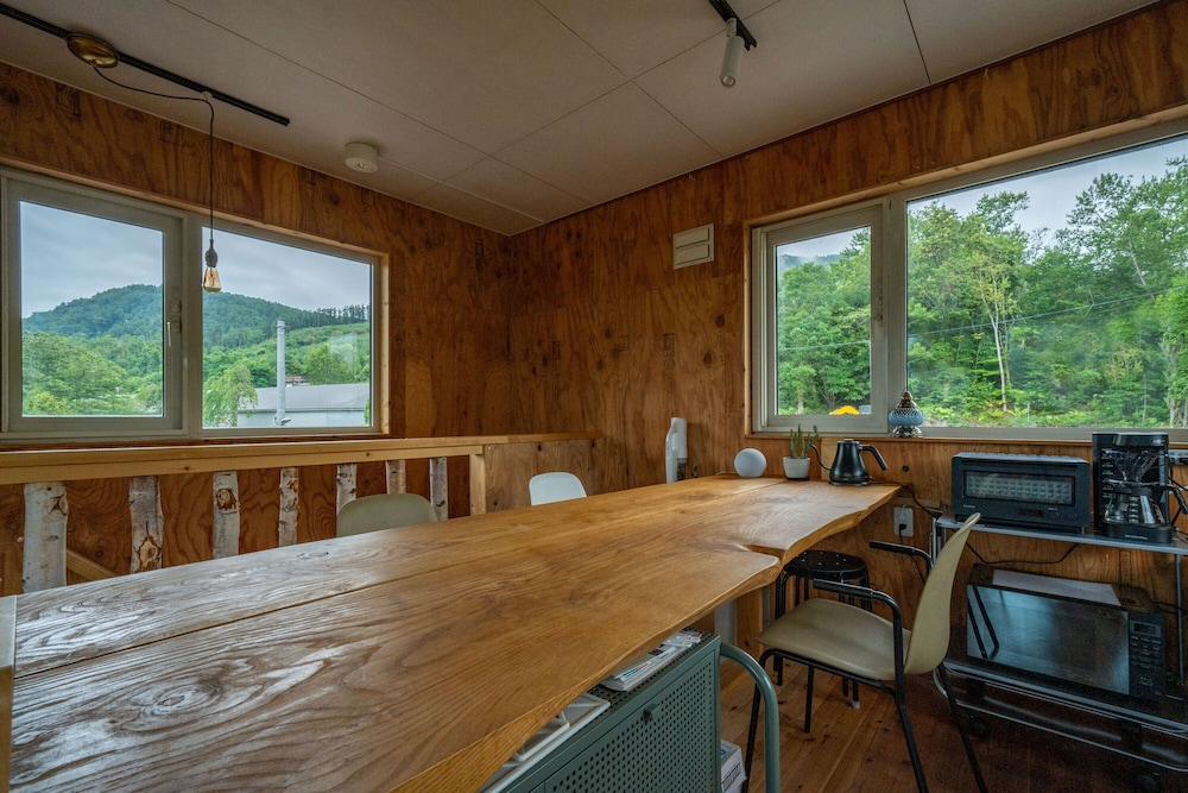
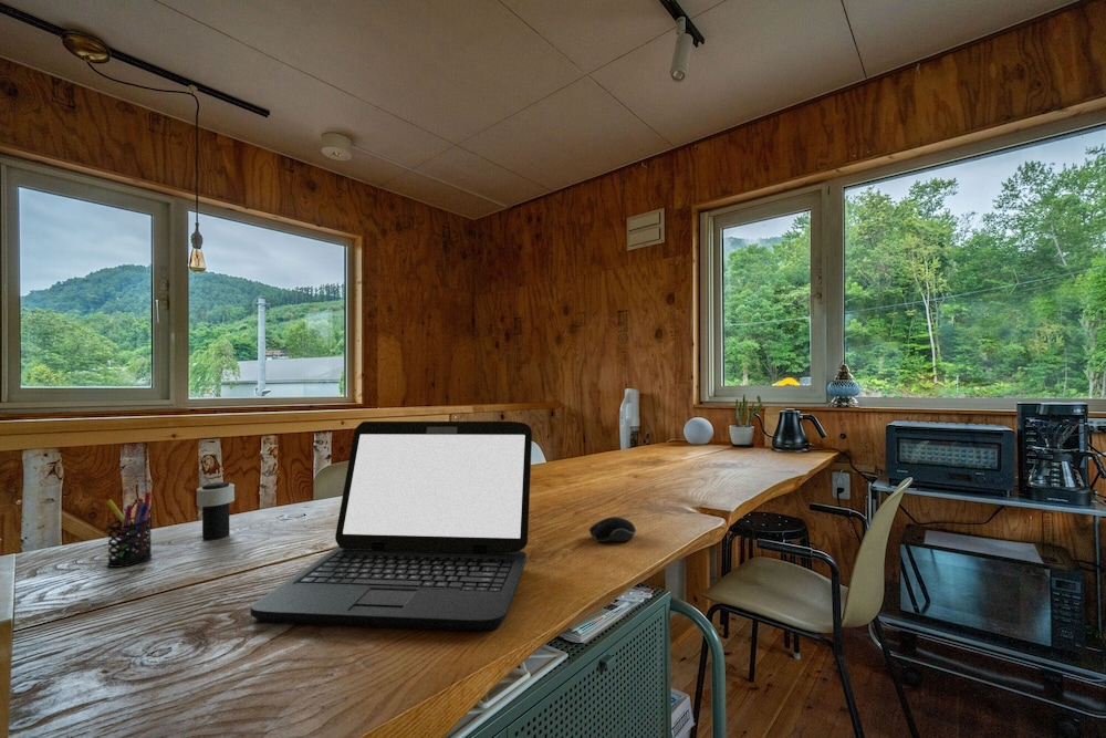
+ computer mouse (613, 527)
+ pen holder (135, 524)
+ laptop (413, 506)
+ cup (216, 510)
